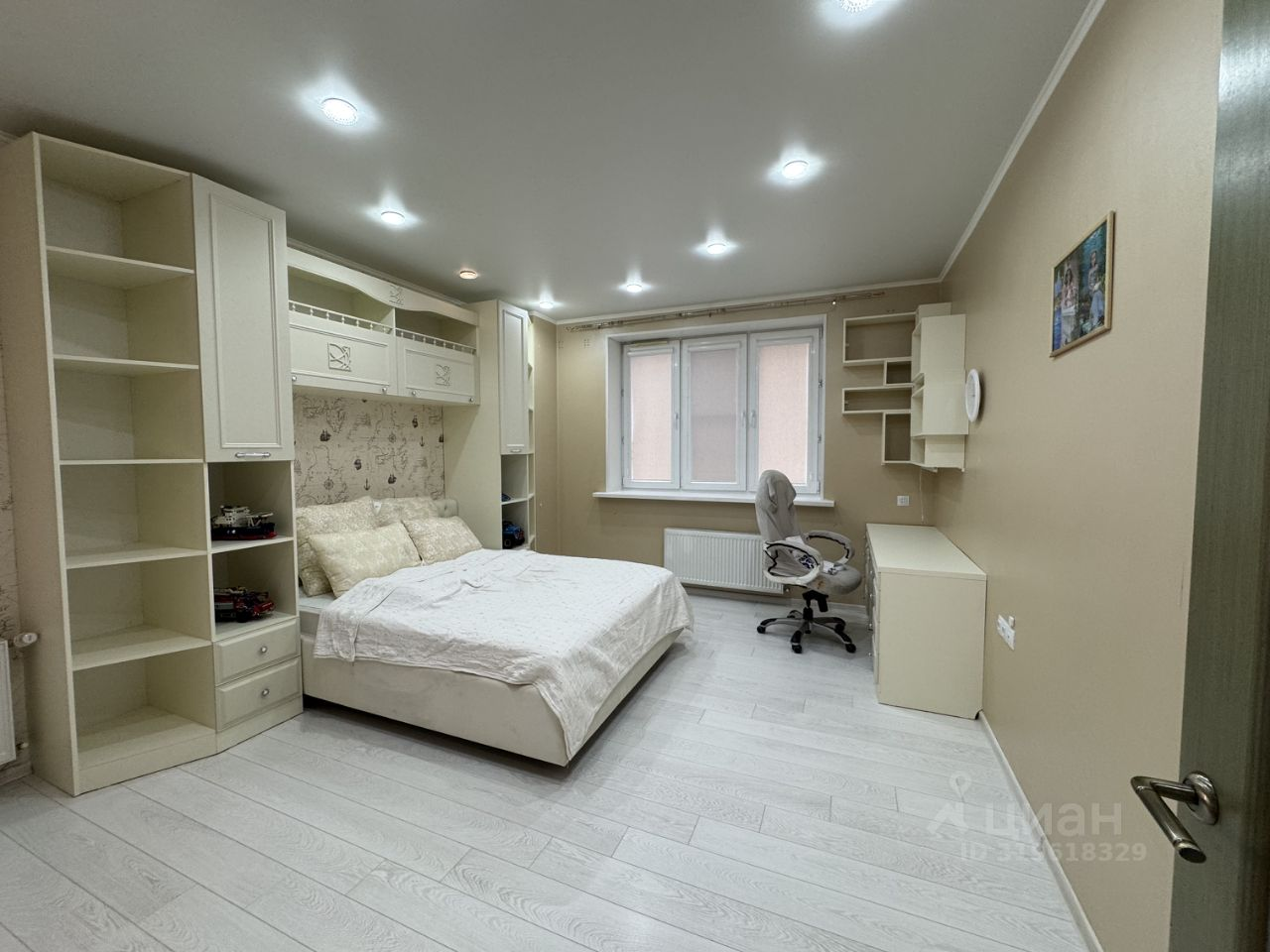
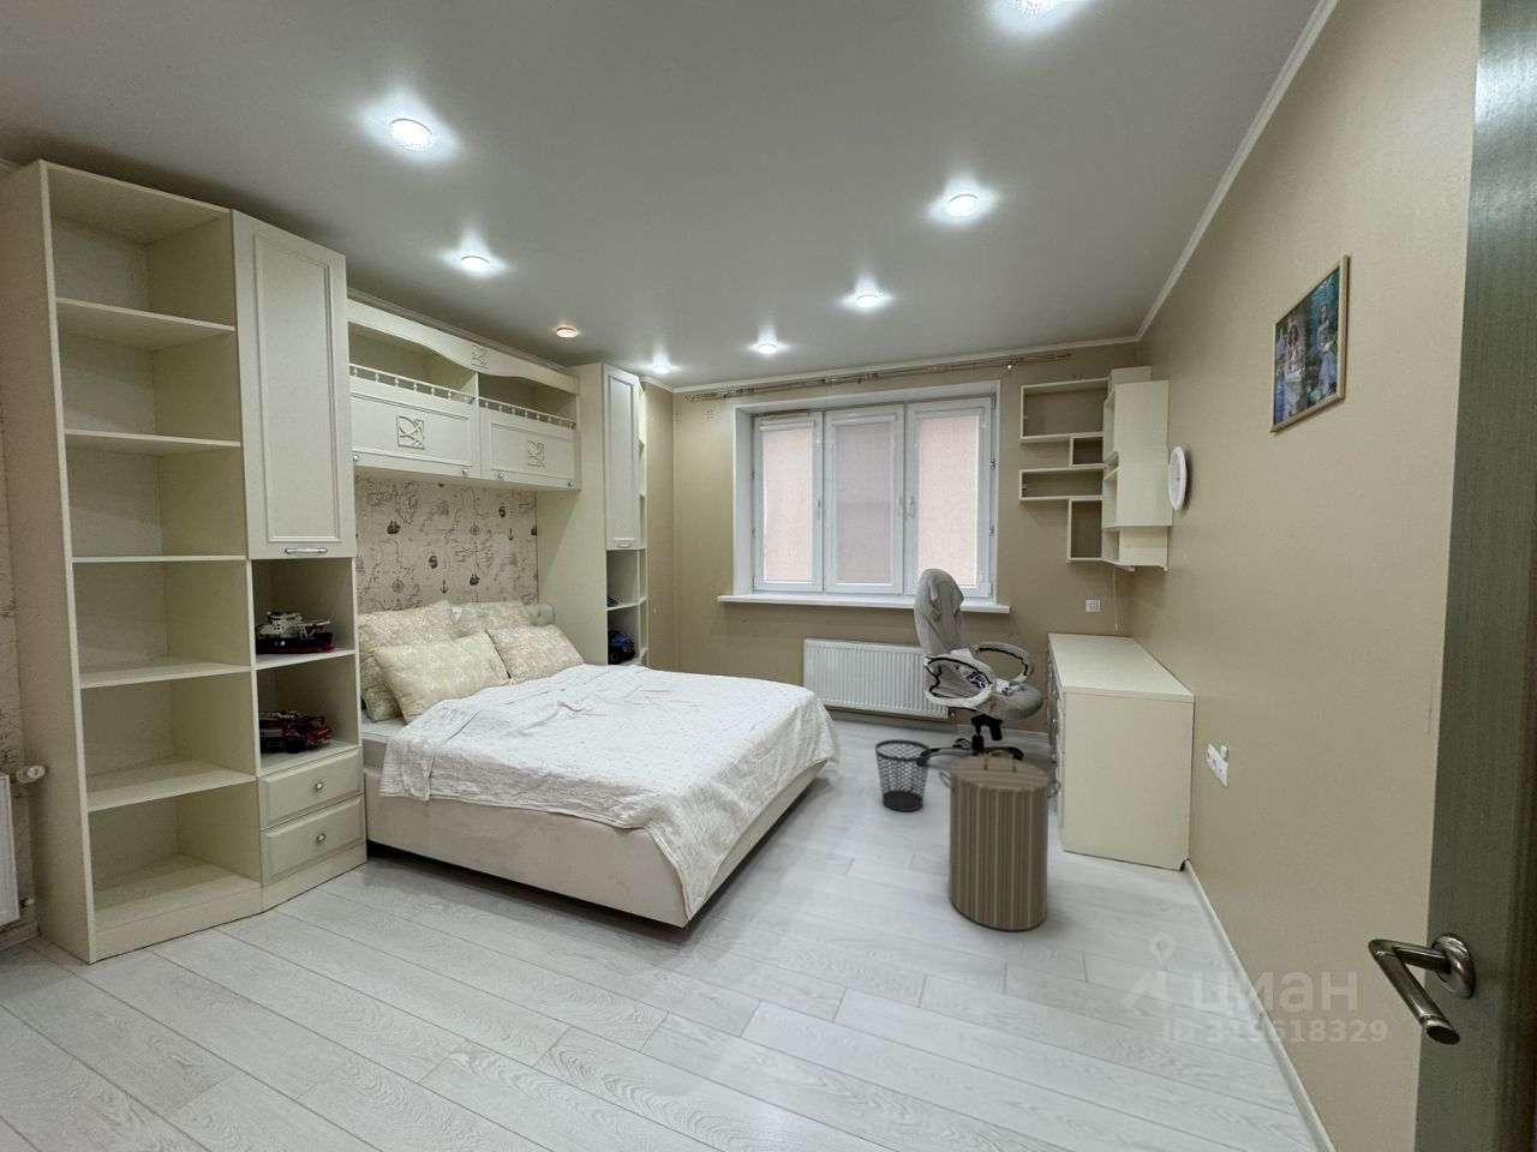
+ wastebasket (902, 777)
+ laundry hamper (997, 826)
